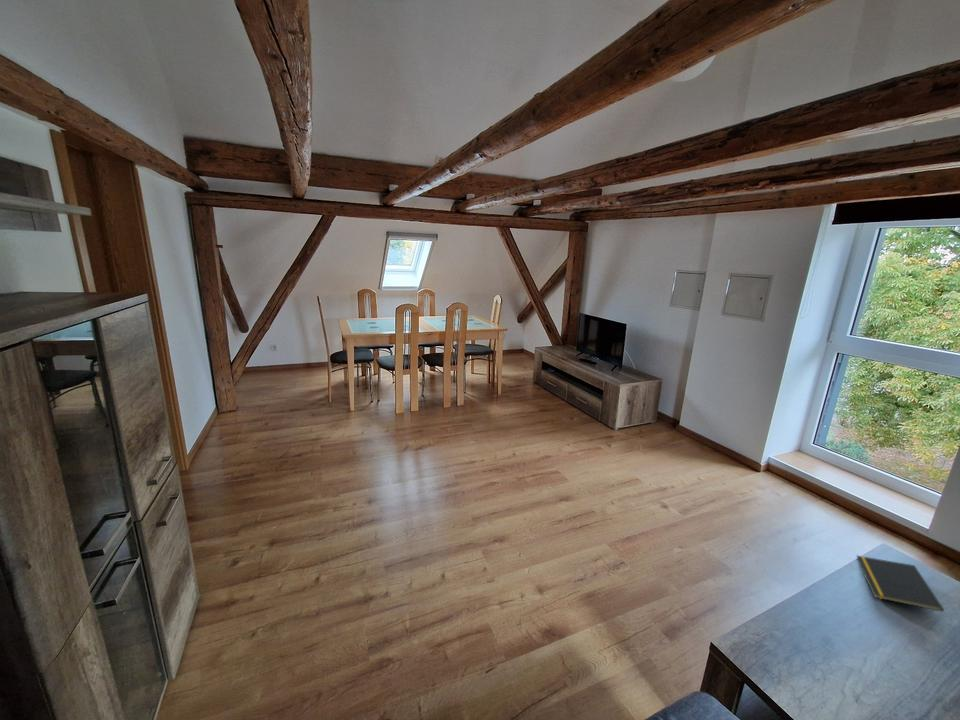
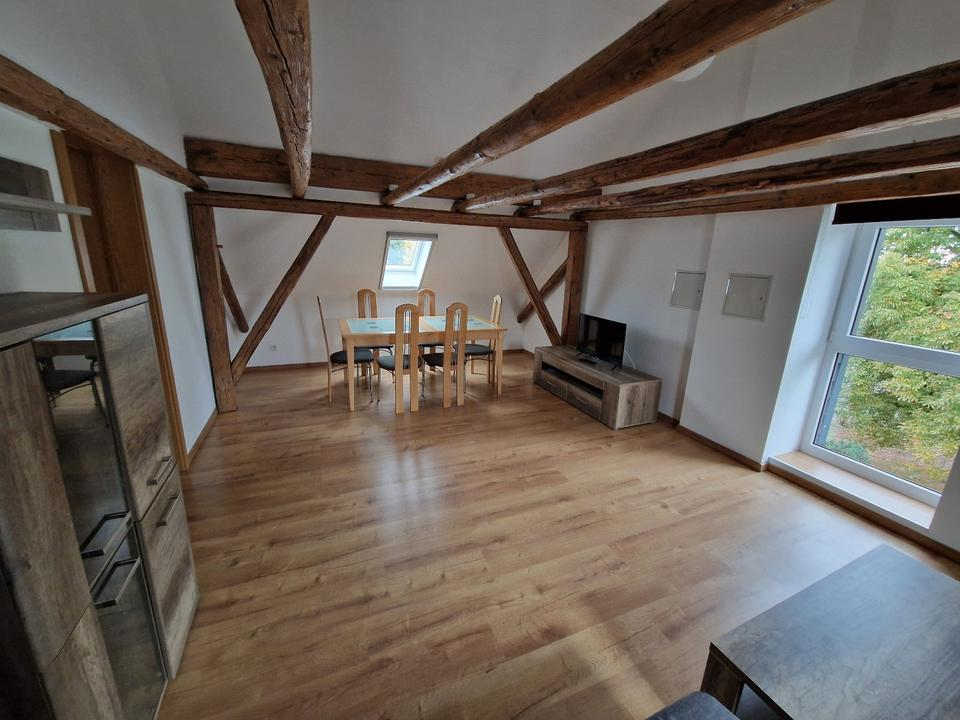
- notepad (895, 580)
